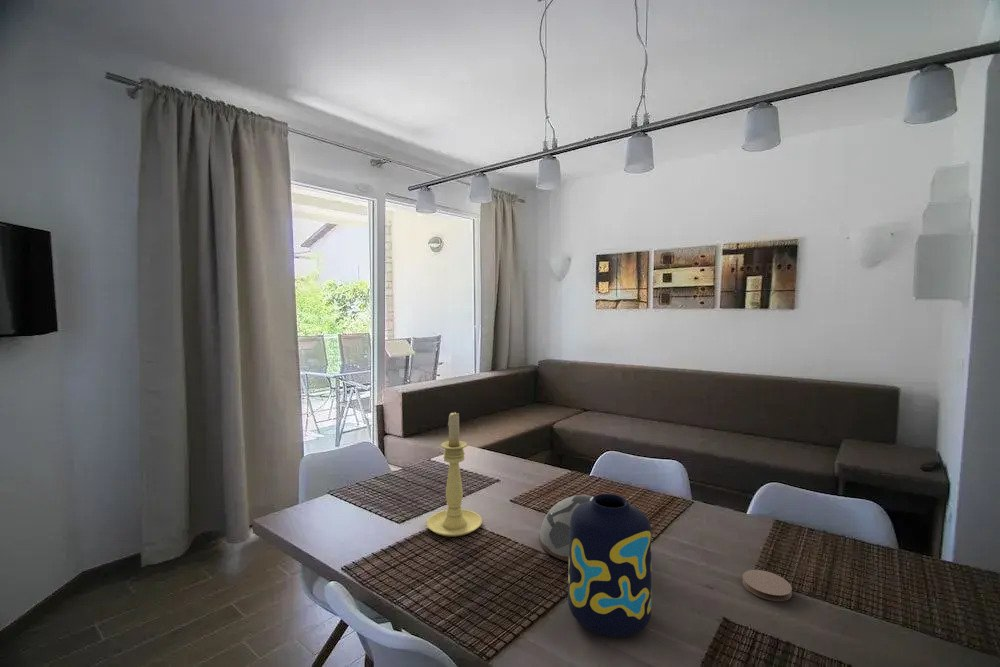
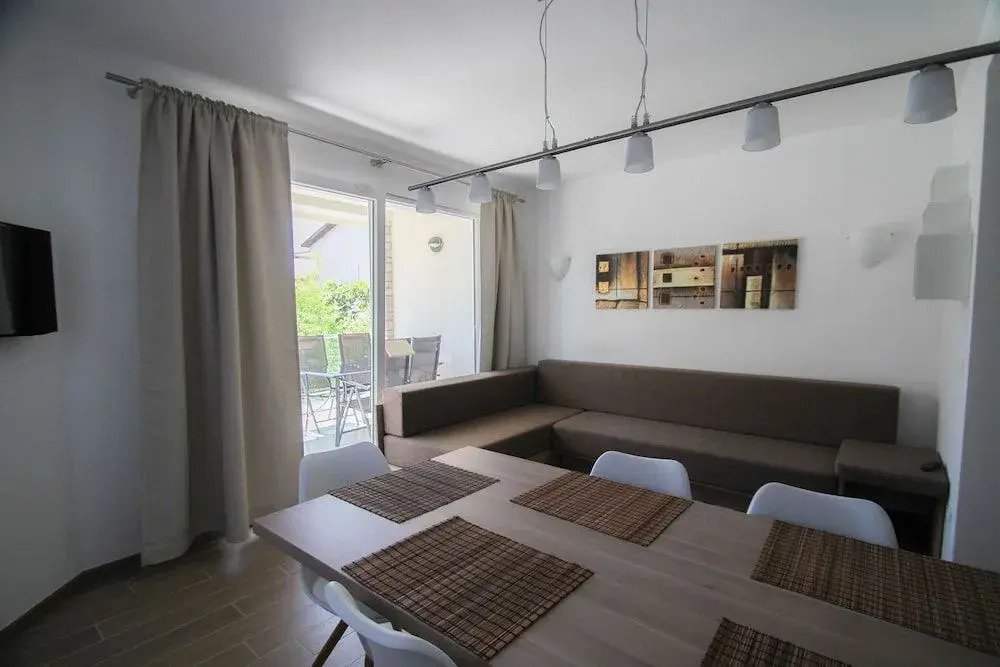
- vase (609, 557)
- decorative bowl (572, 512)
- coaster (766, 584)
- candle holder (454, 468)
